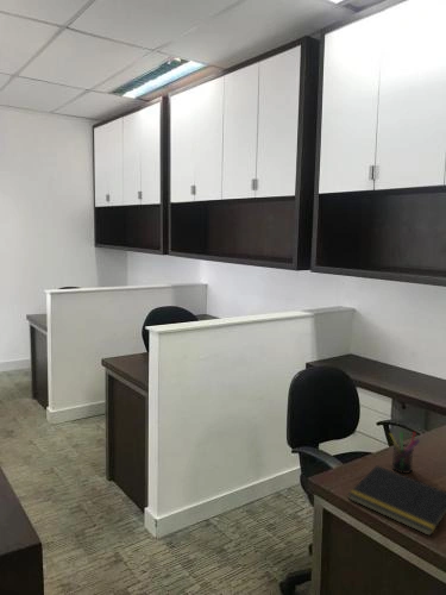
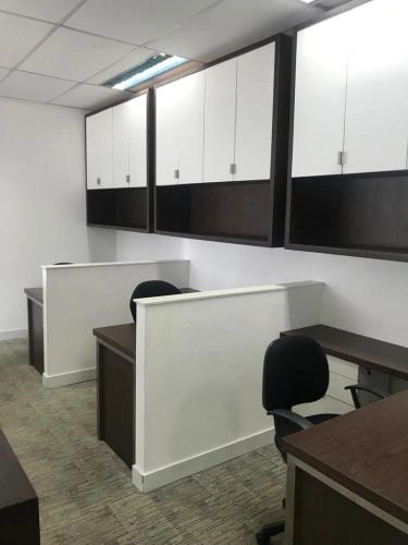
- pen holder (403, 449)
- notepad (400, 496)
